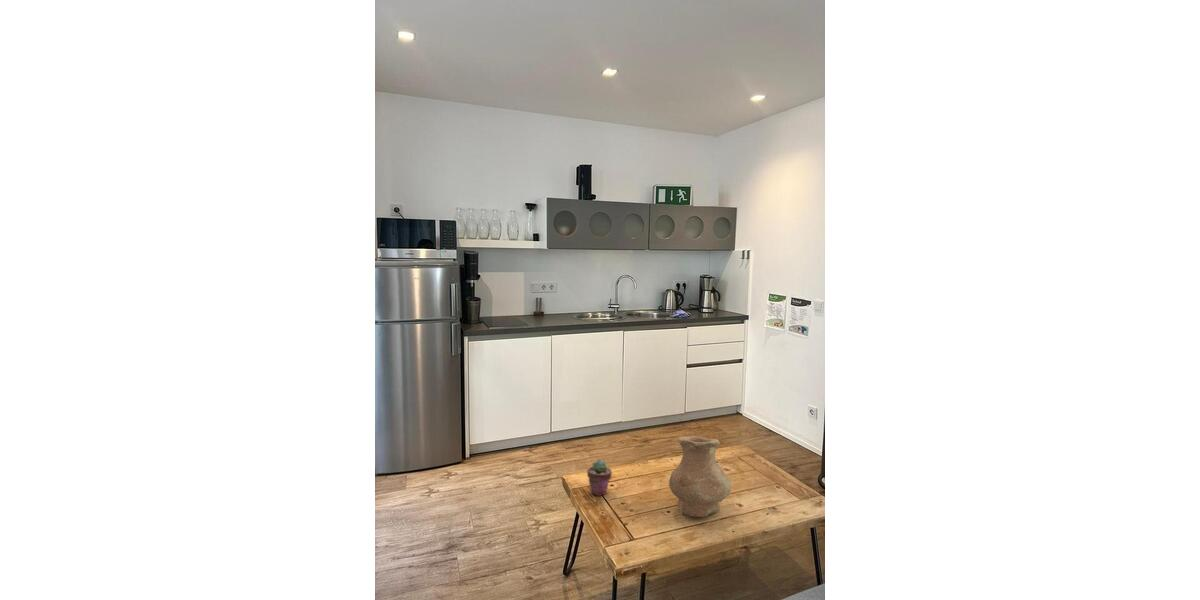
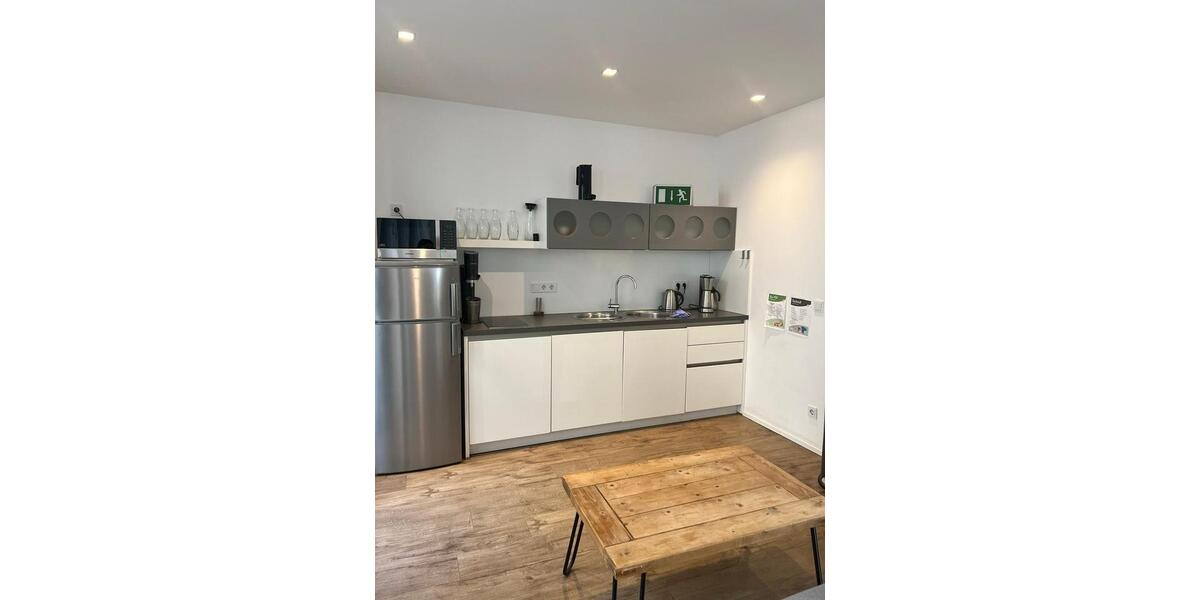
- vase (699, 474)
- potted succulent (599, 476)
